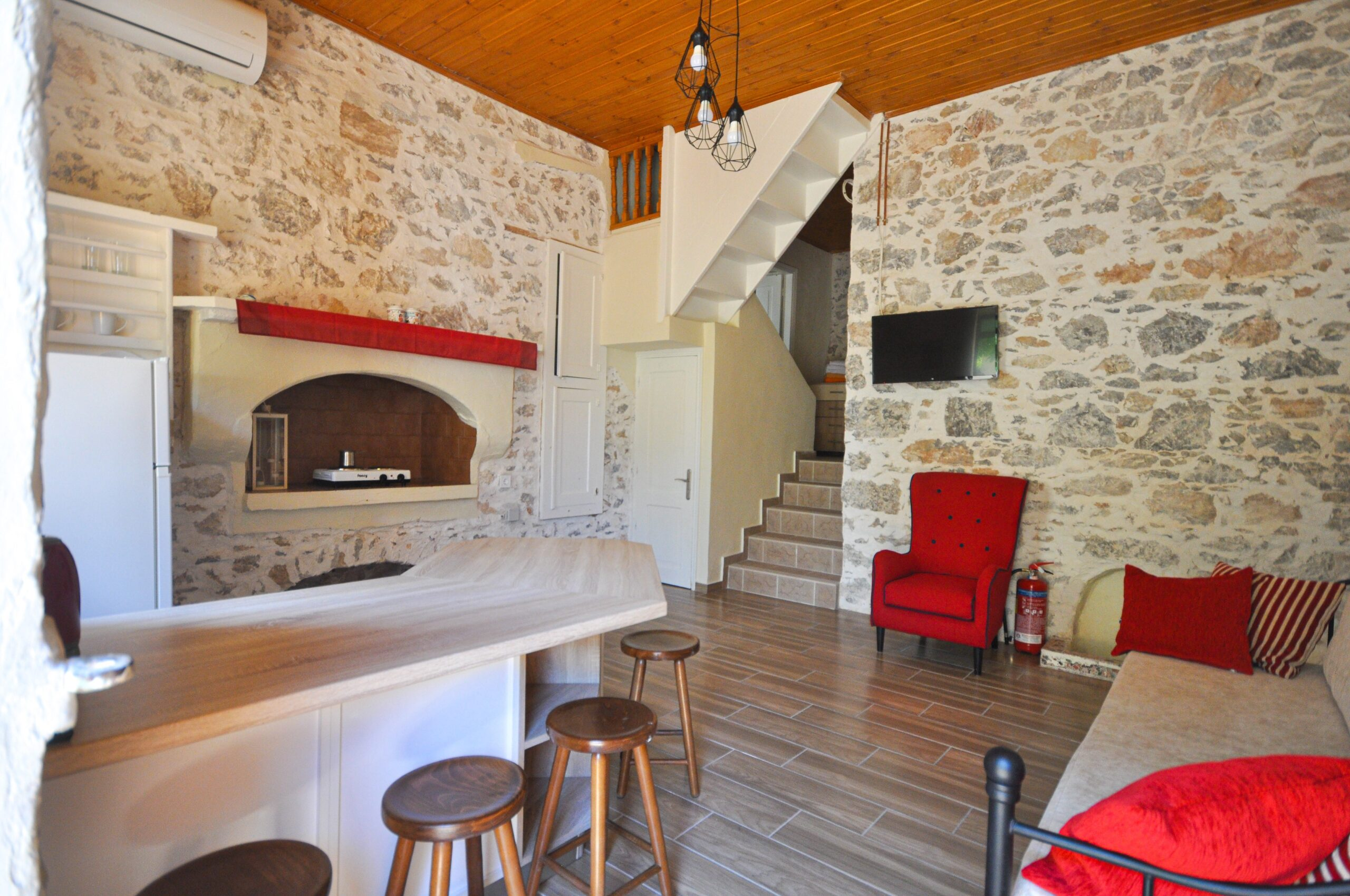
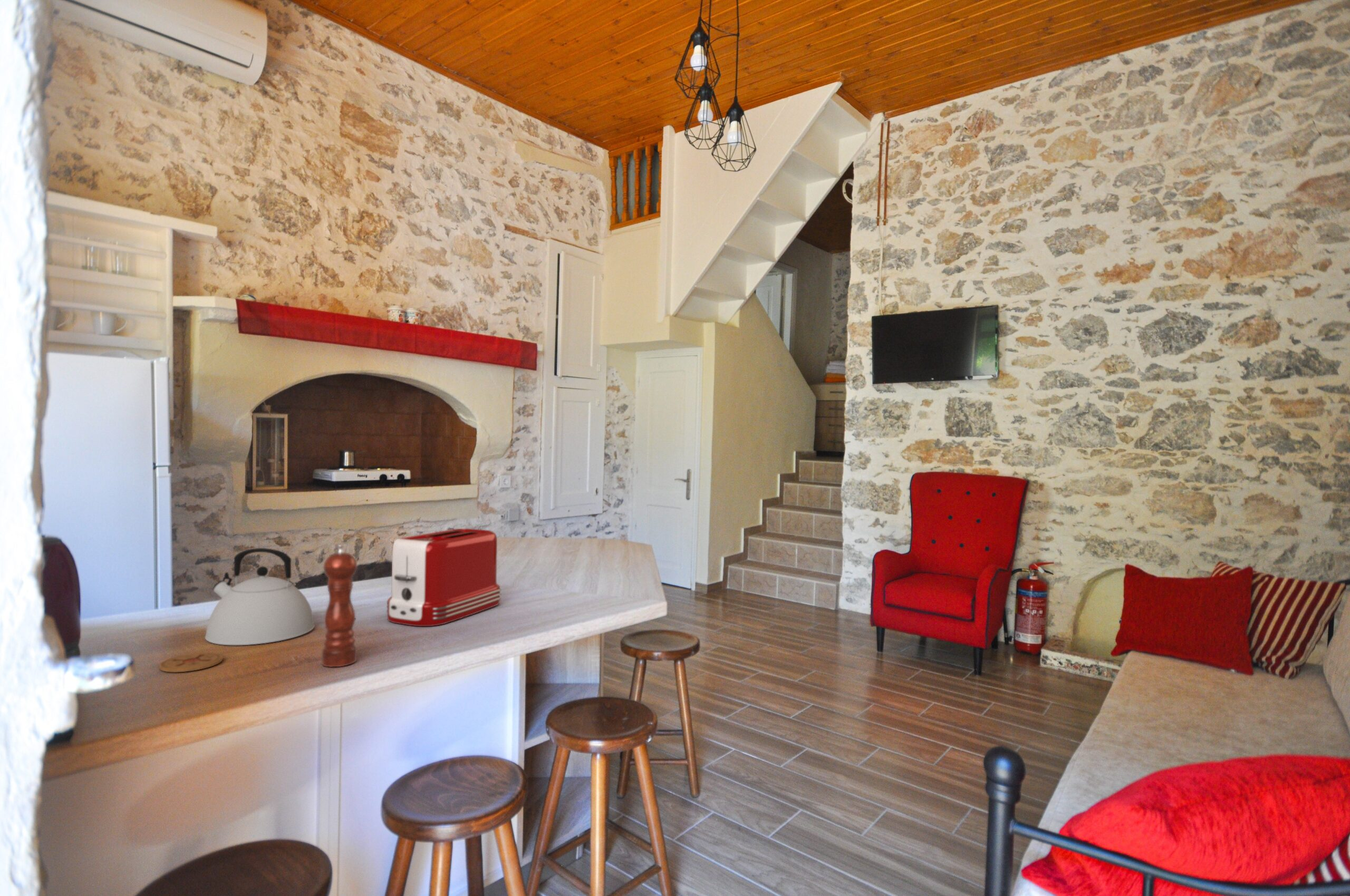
+ pepper mill (340, 603)
+ toaster (447, 572)
+ kettle (260, 590)
+ coaster (191, 662)
